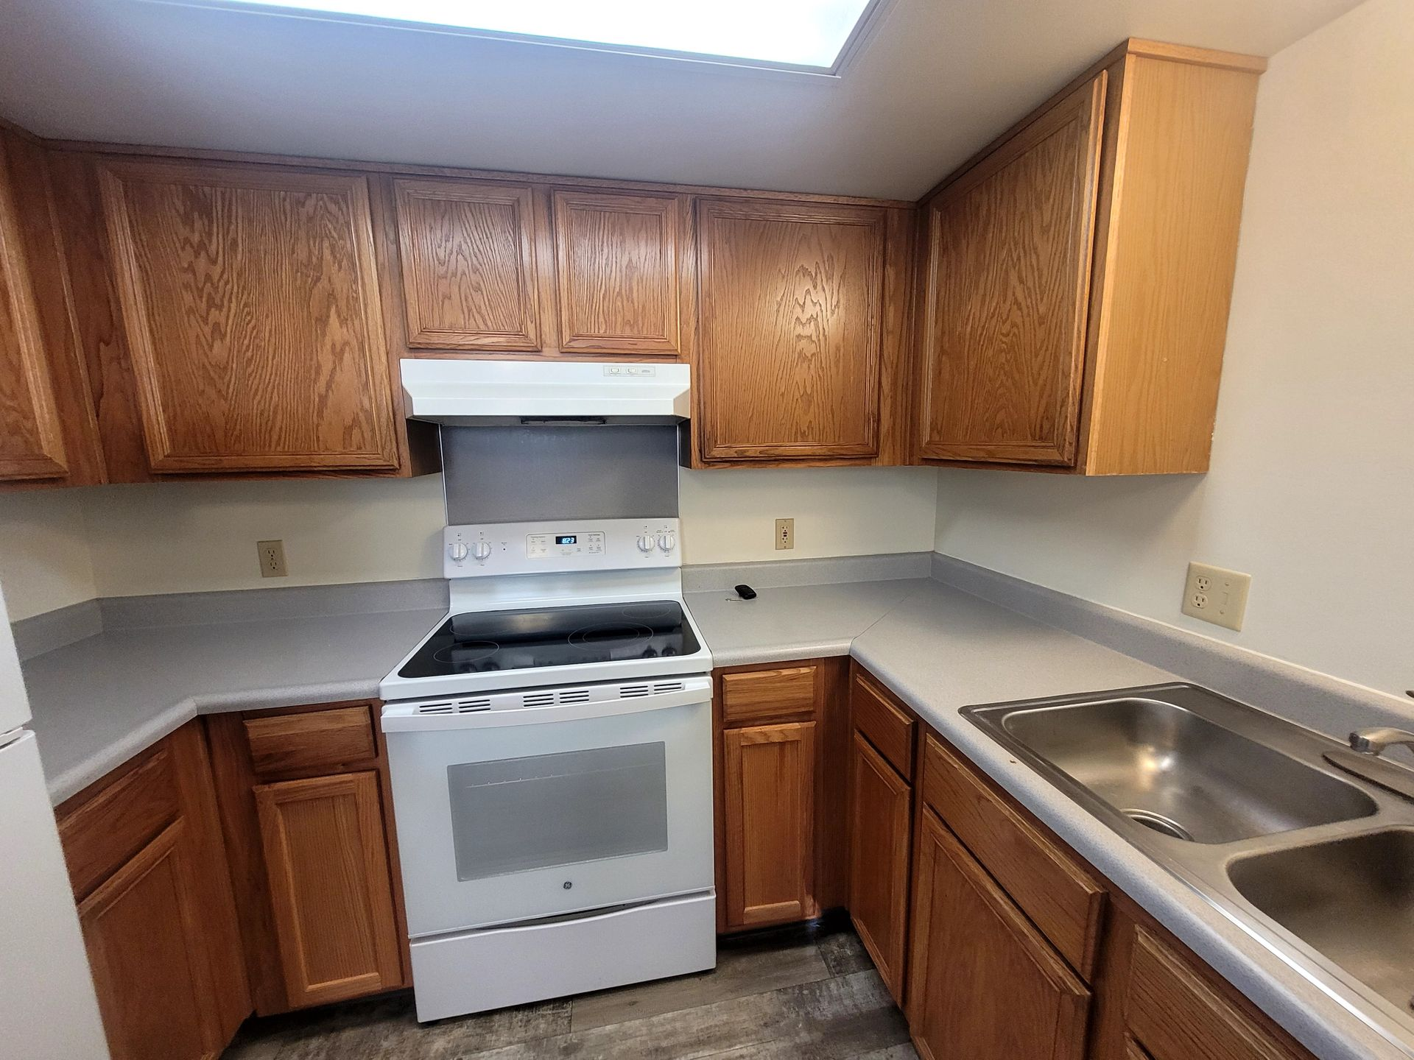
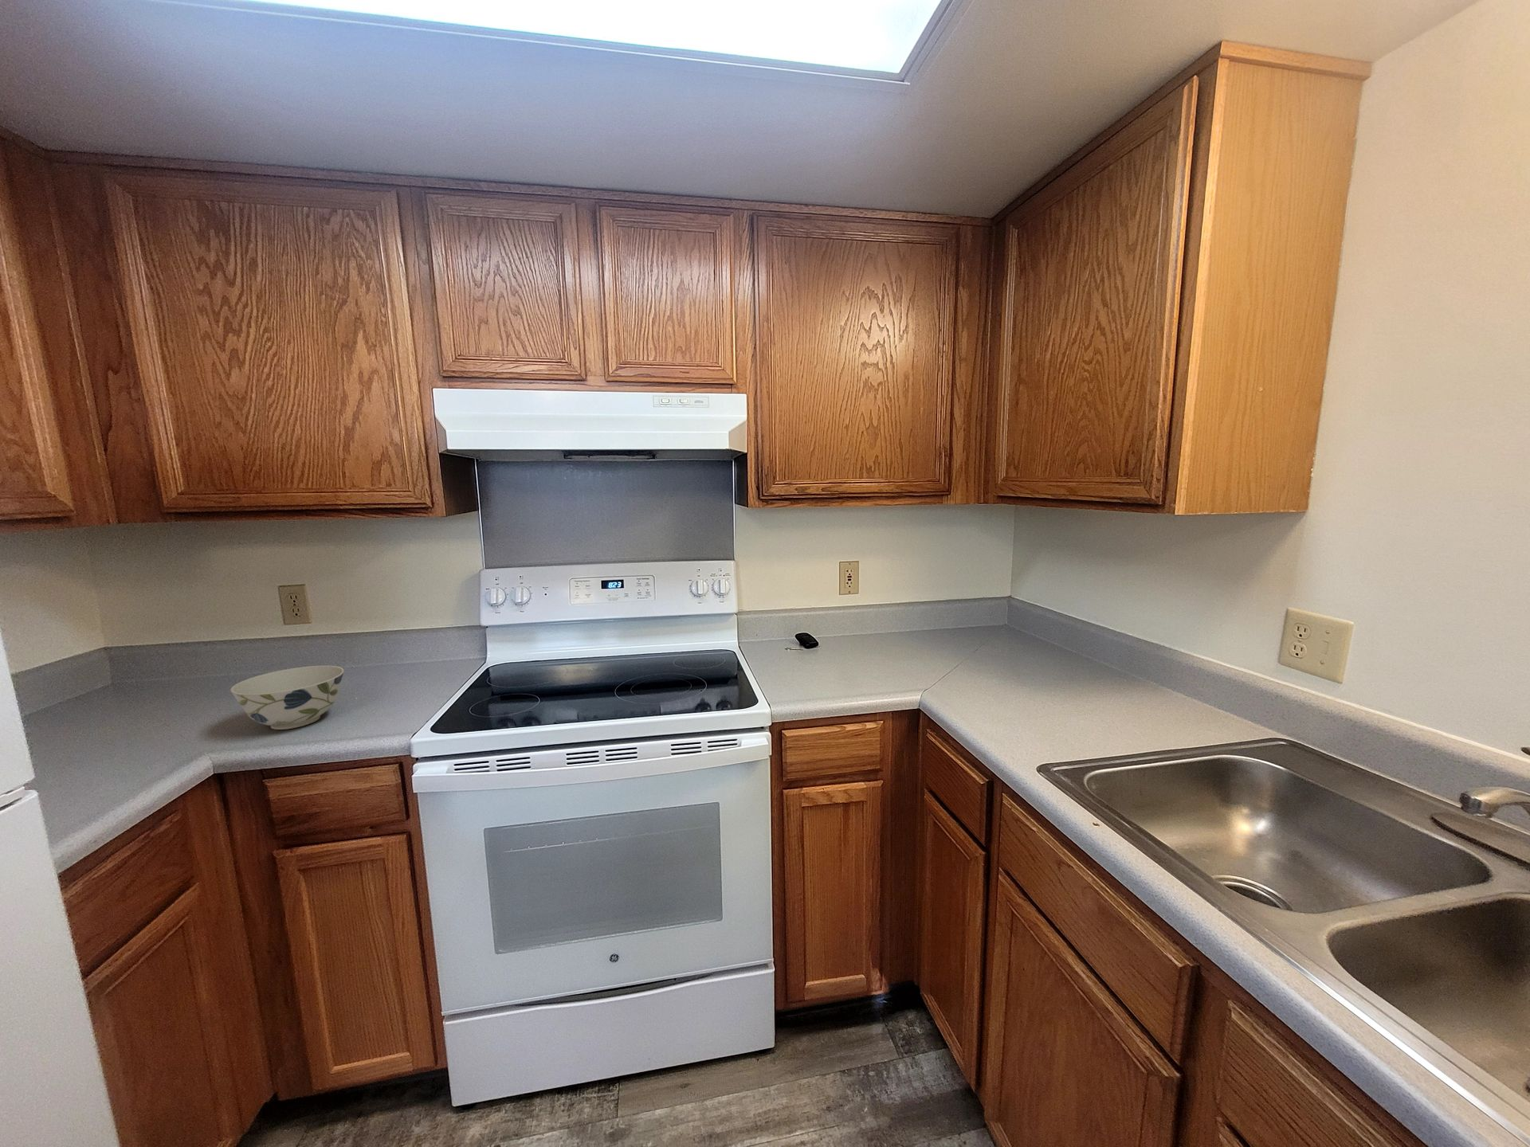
+ bowl (293, 700)
